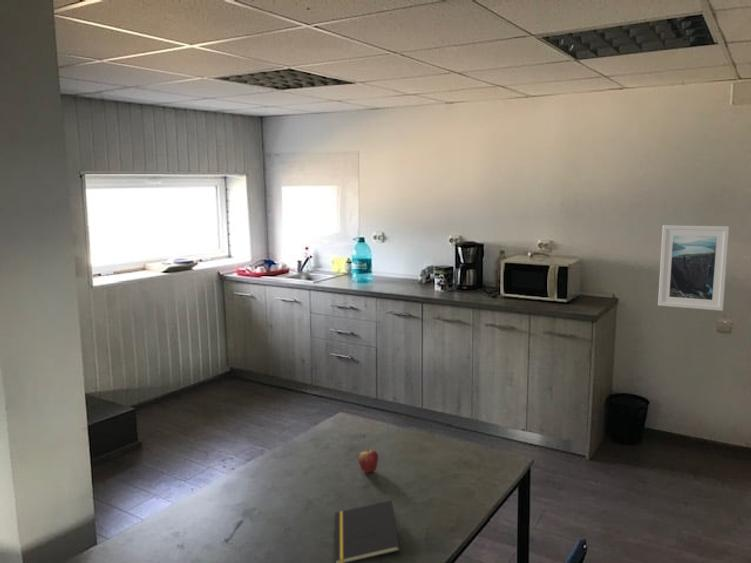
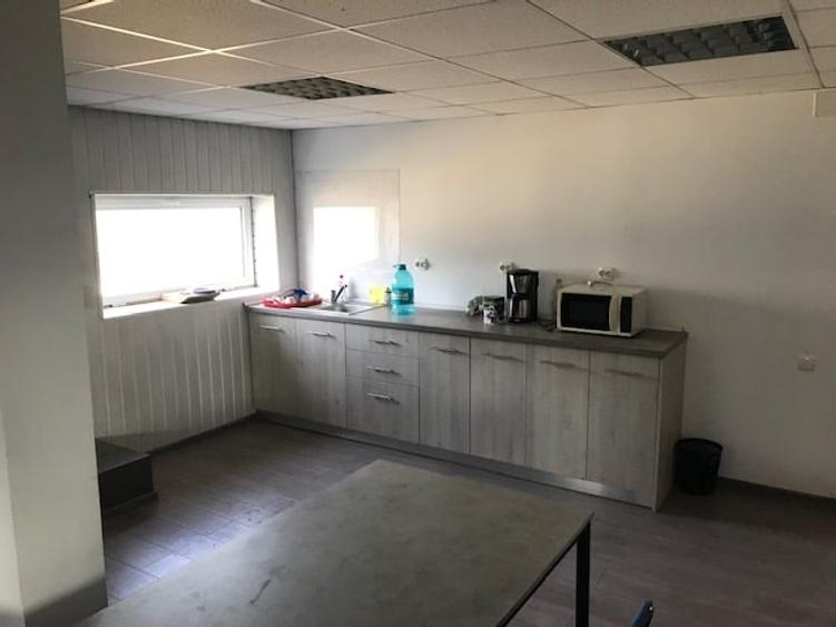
- notepad (365, 530)
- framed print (692, 267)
- fruit (368, 456)
